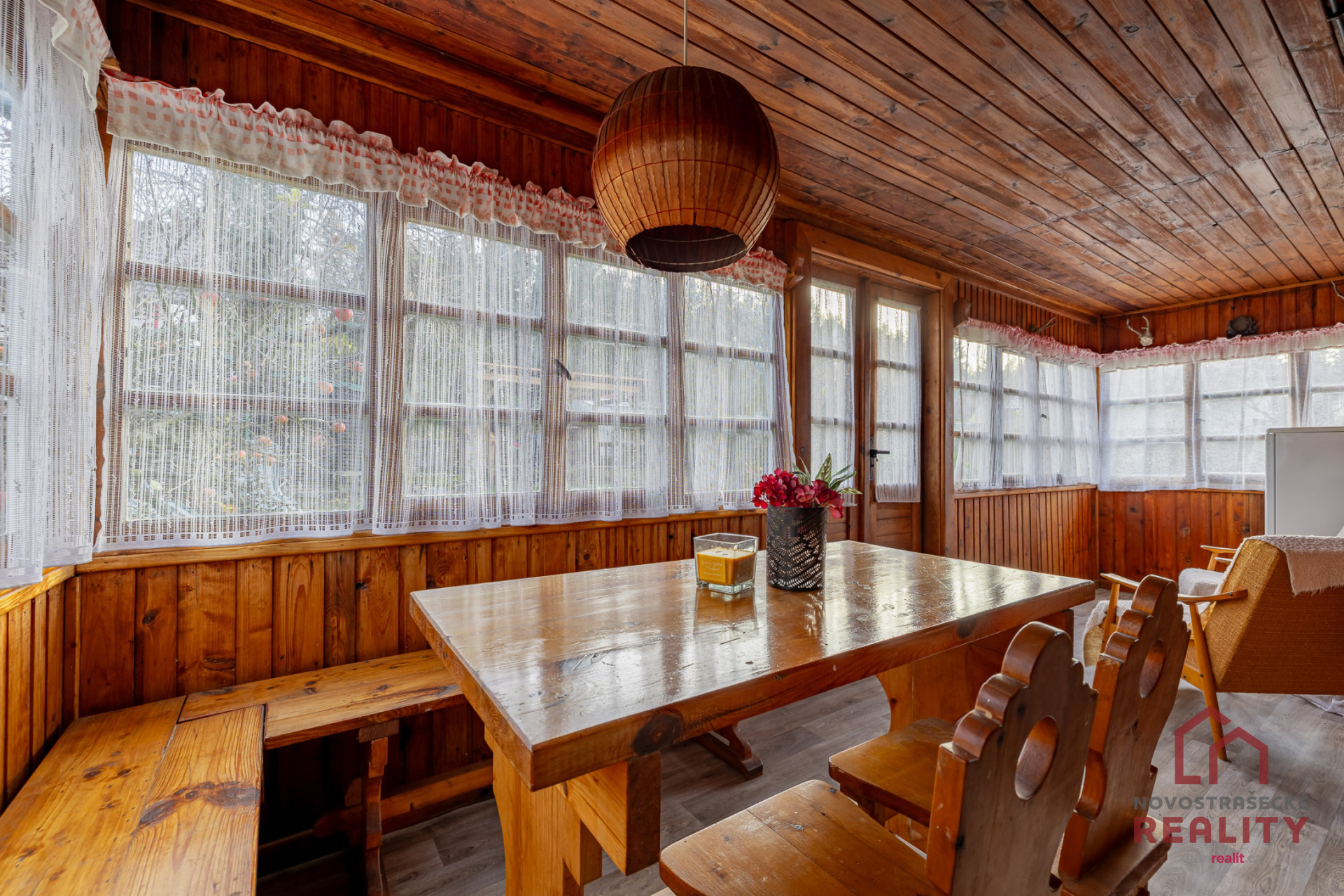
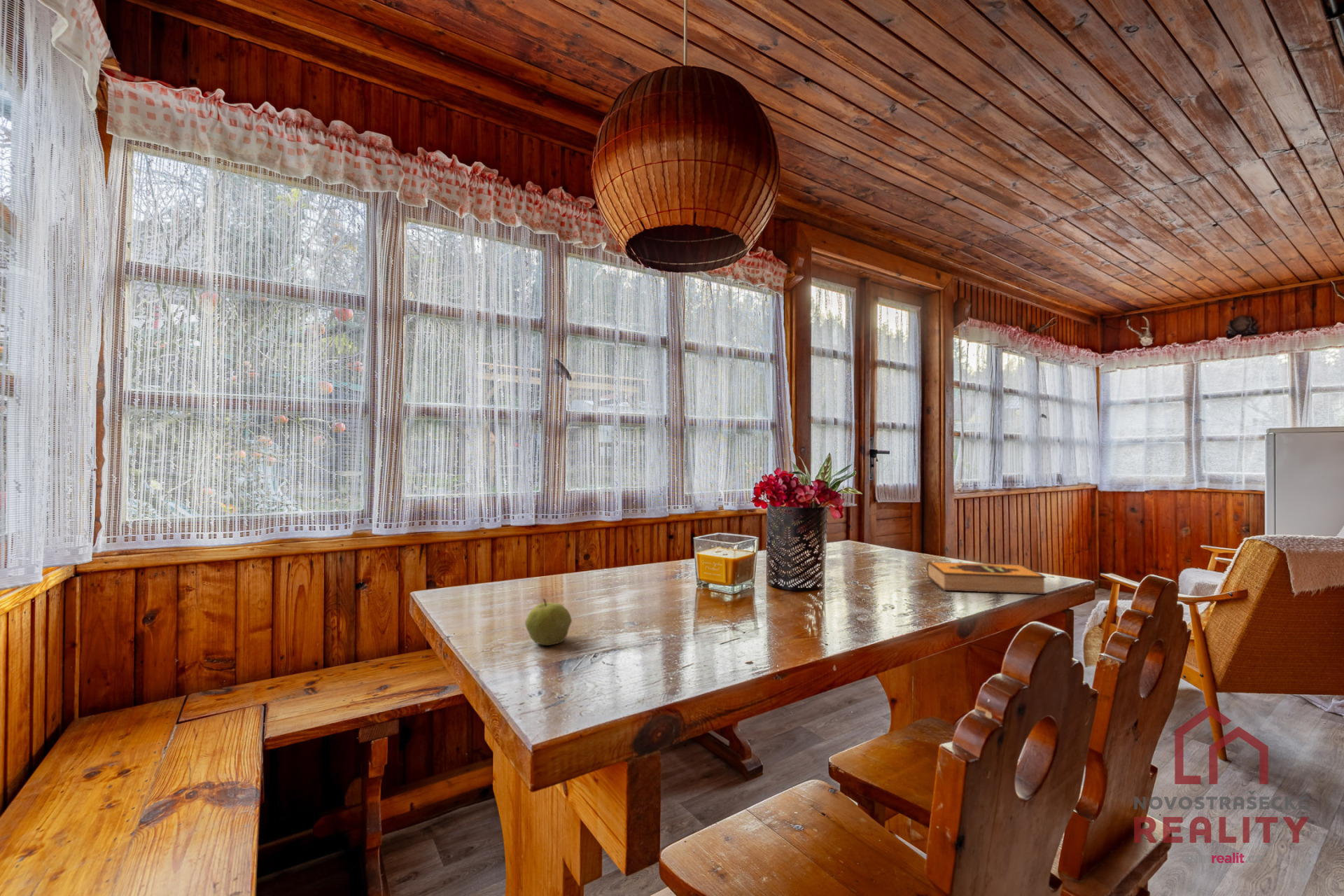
+ hardback book (982, 575)
+ apple (547, 620)
